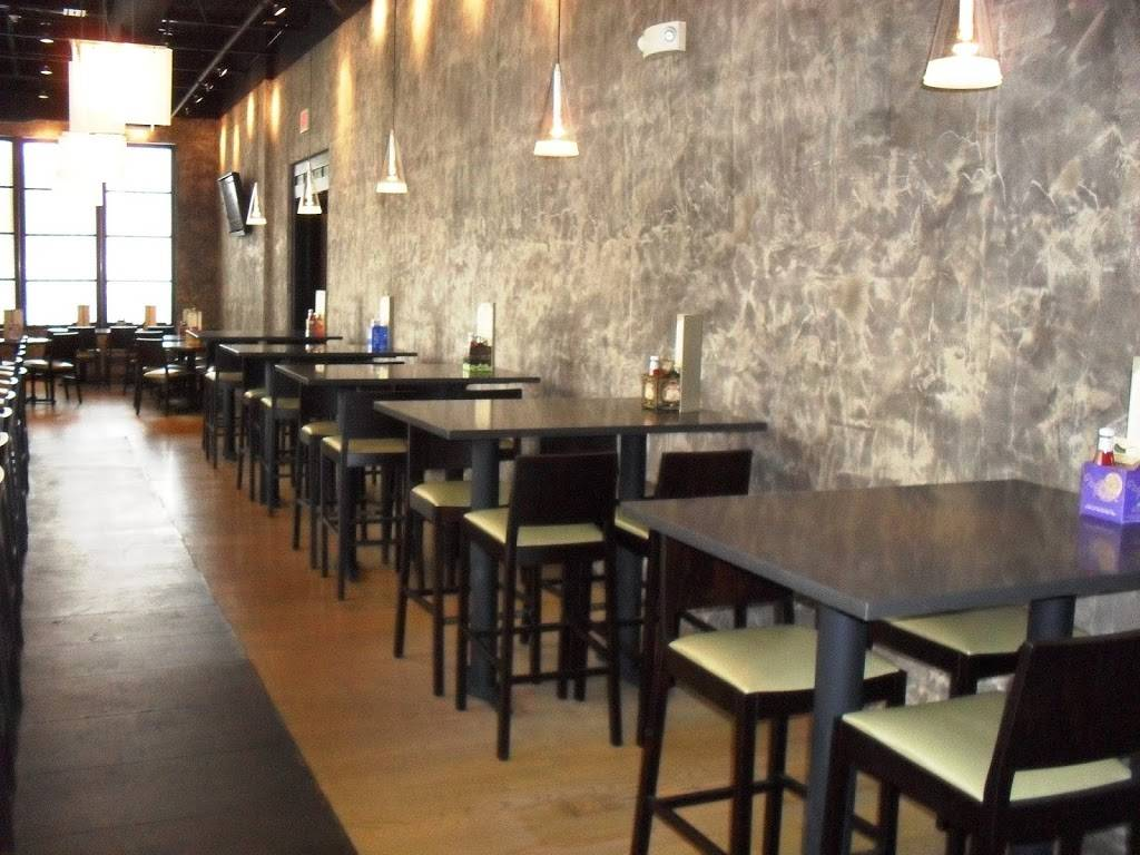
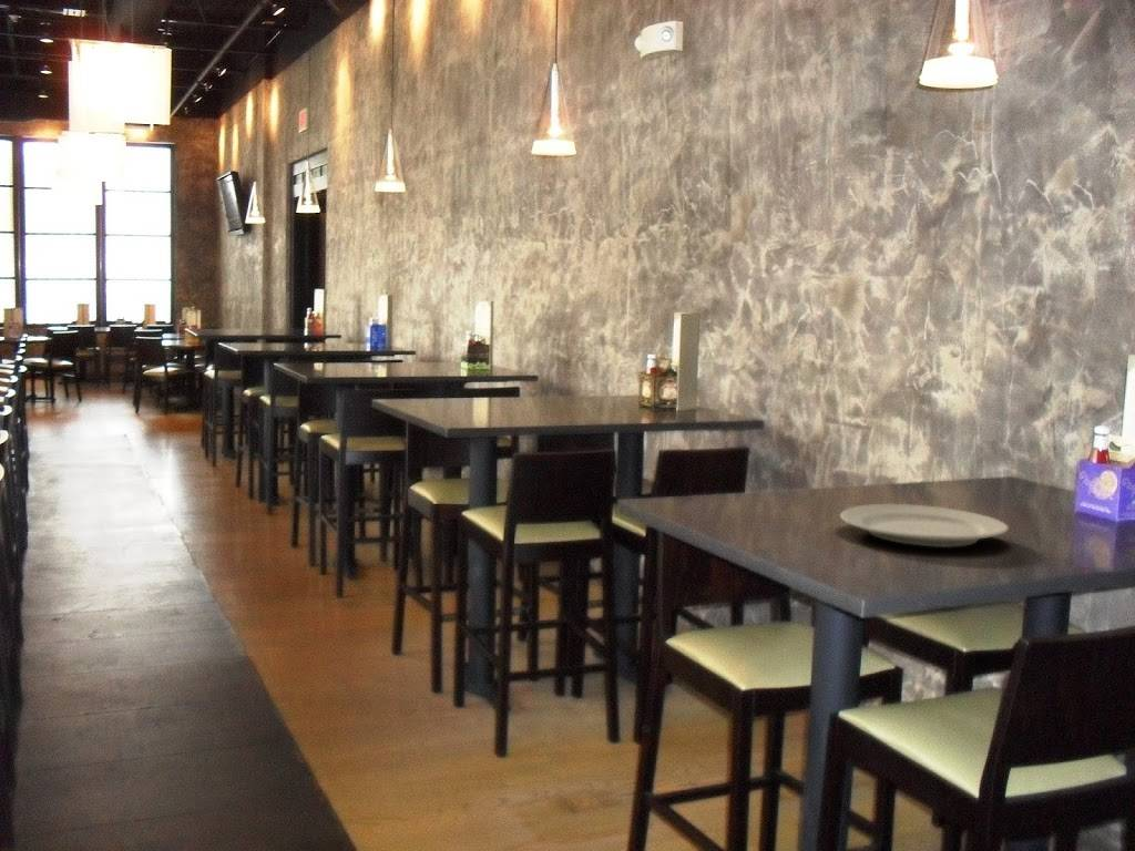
+ chinaware (922, 526)
